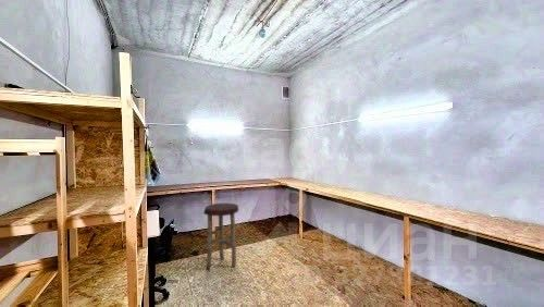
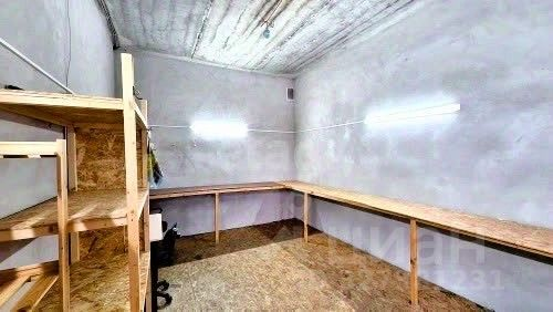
- stool (222, 235)
